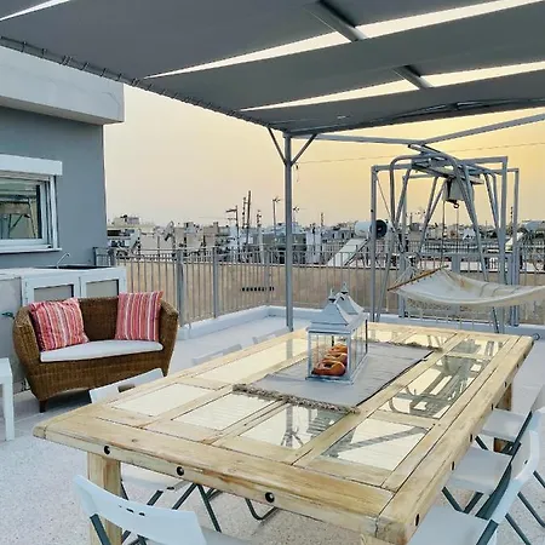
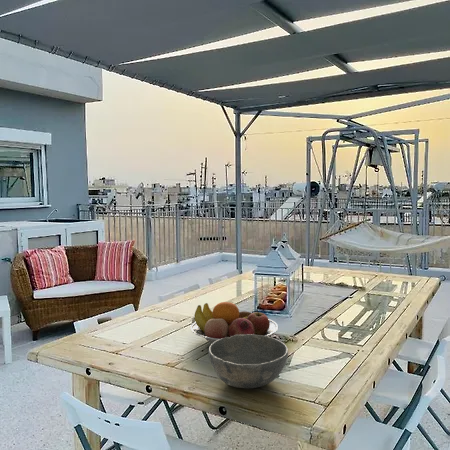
+ fruit bowl (234, 322)
+ bowl (248, 364)
